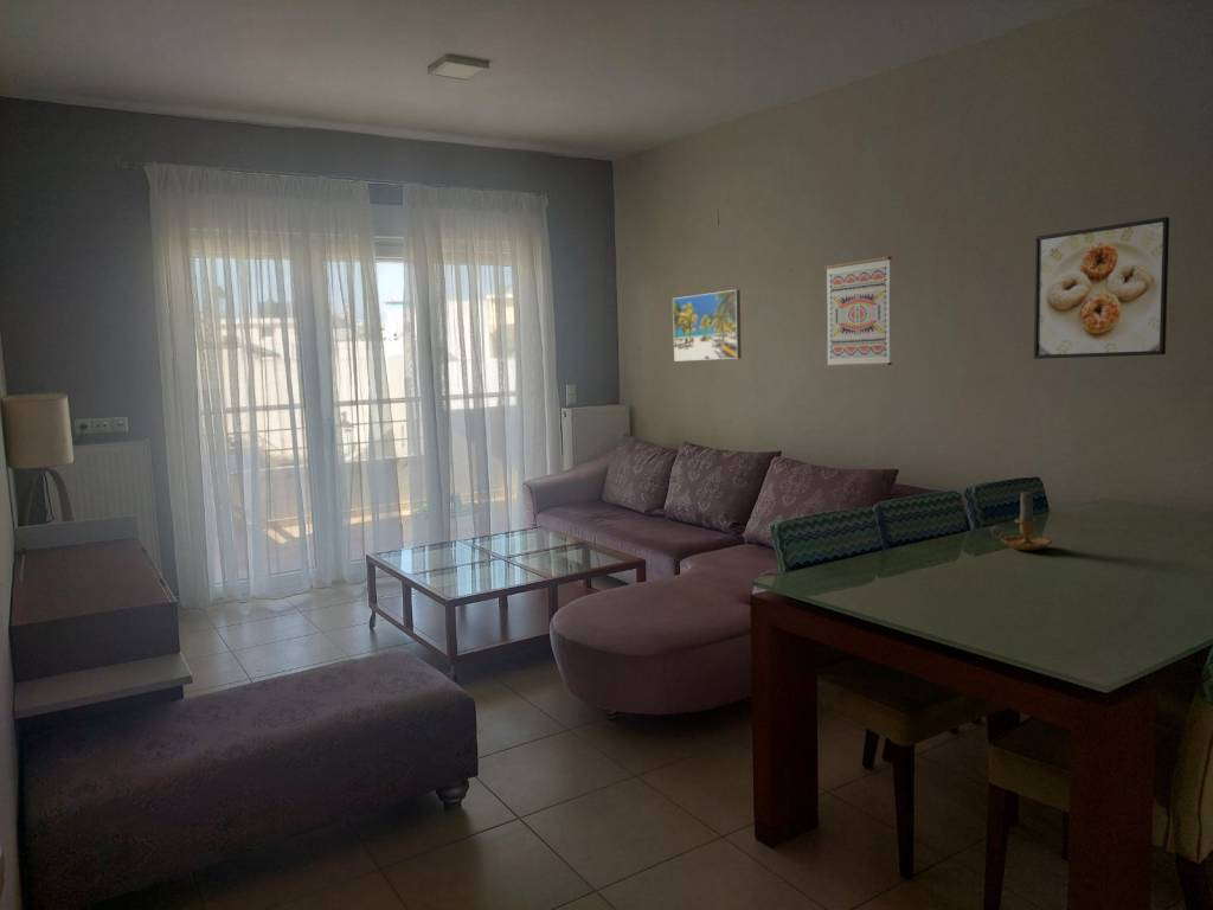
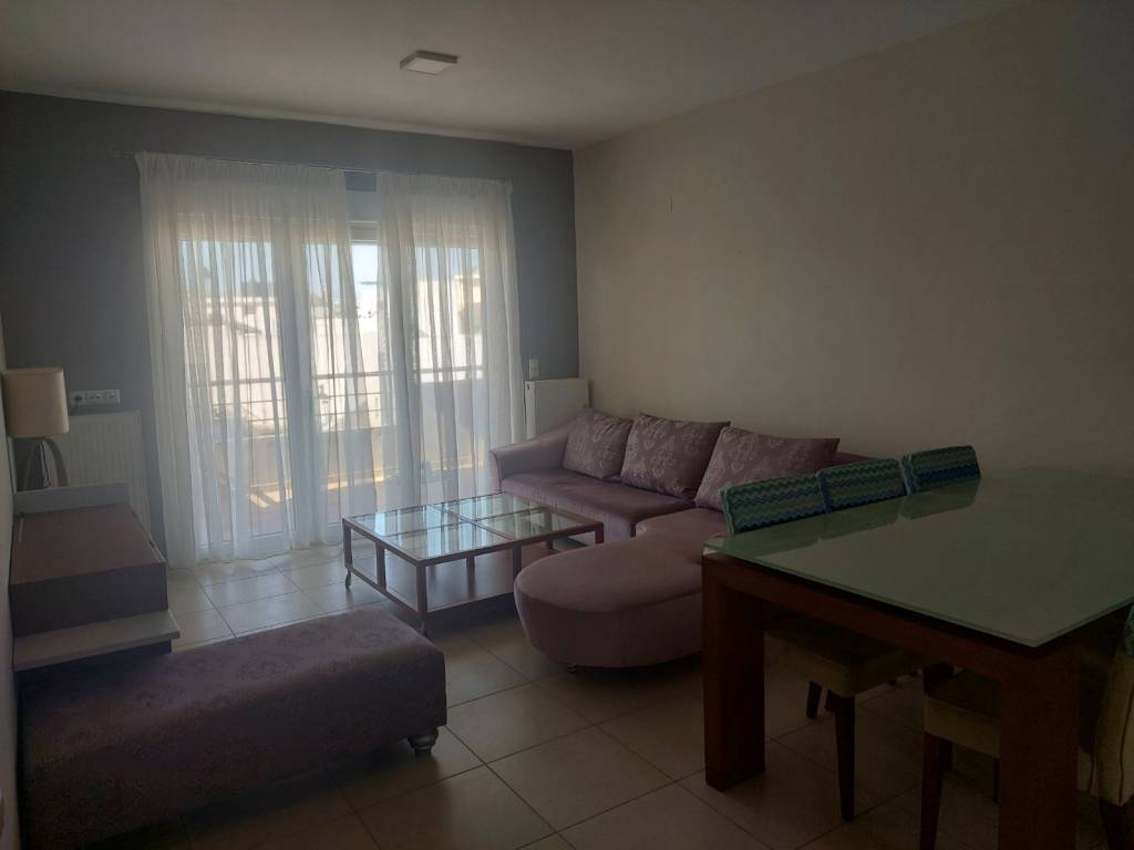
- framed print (705, 327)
- candle (1020, 518)
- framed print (1097, 291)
- wall art (856, 314)
